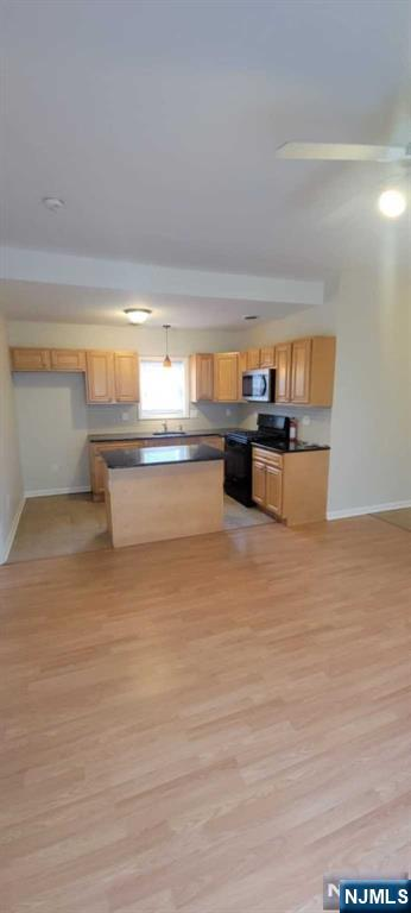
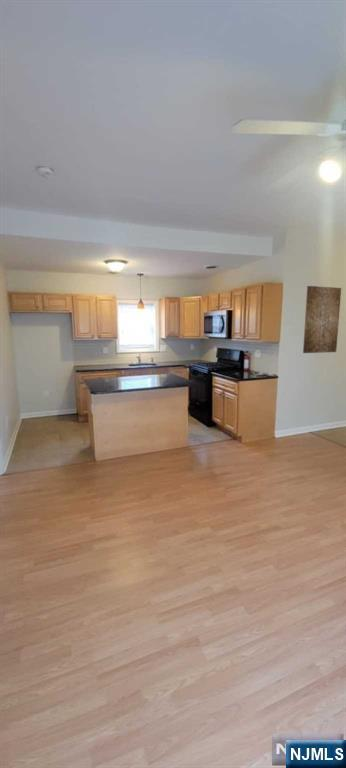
+ wall art (322, 320)
